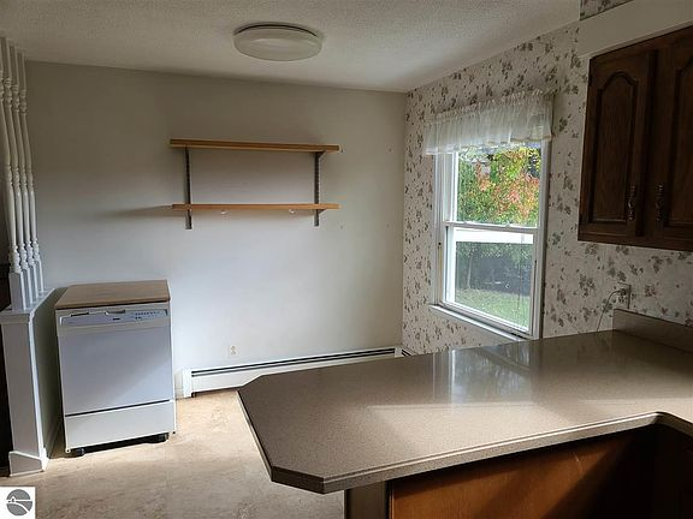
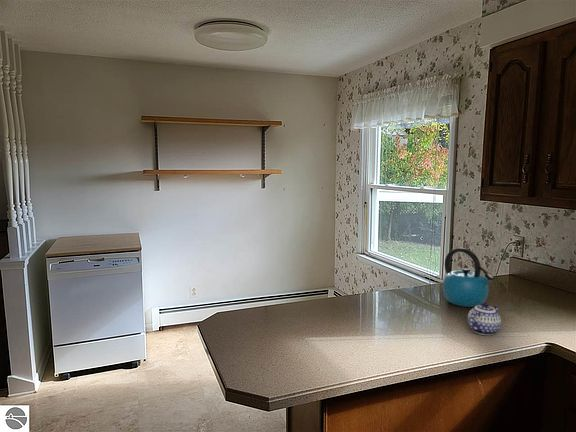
+ teapot (484, 317)
+ kettle (467, 276)
